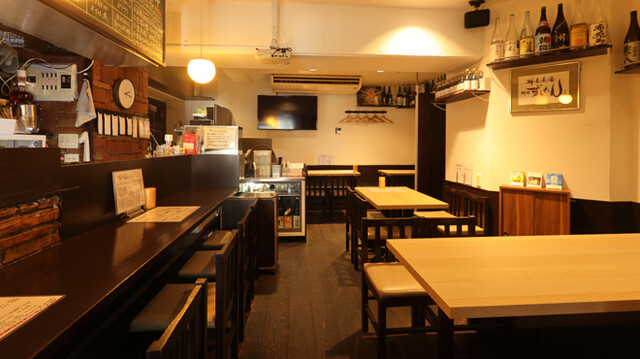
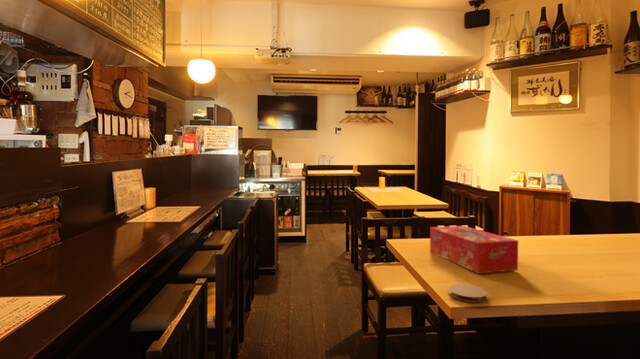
+ tissue box (469, 246)
+ coaster (467, 292)
